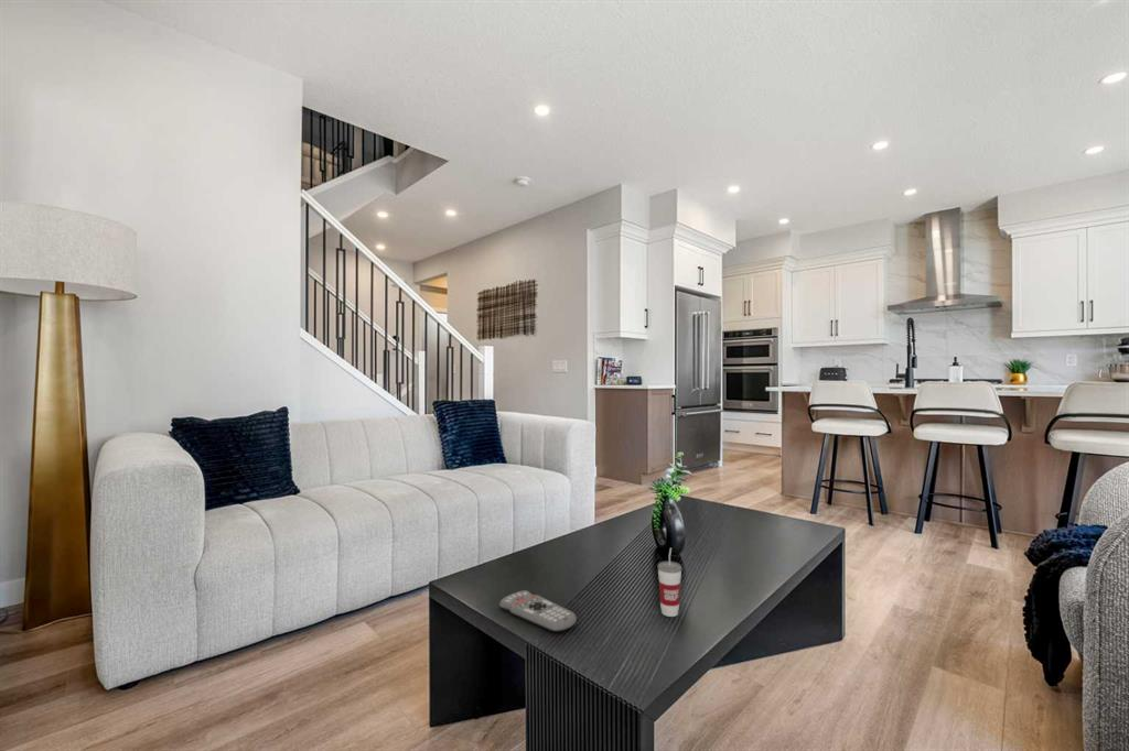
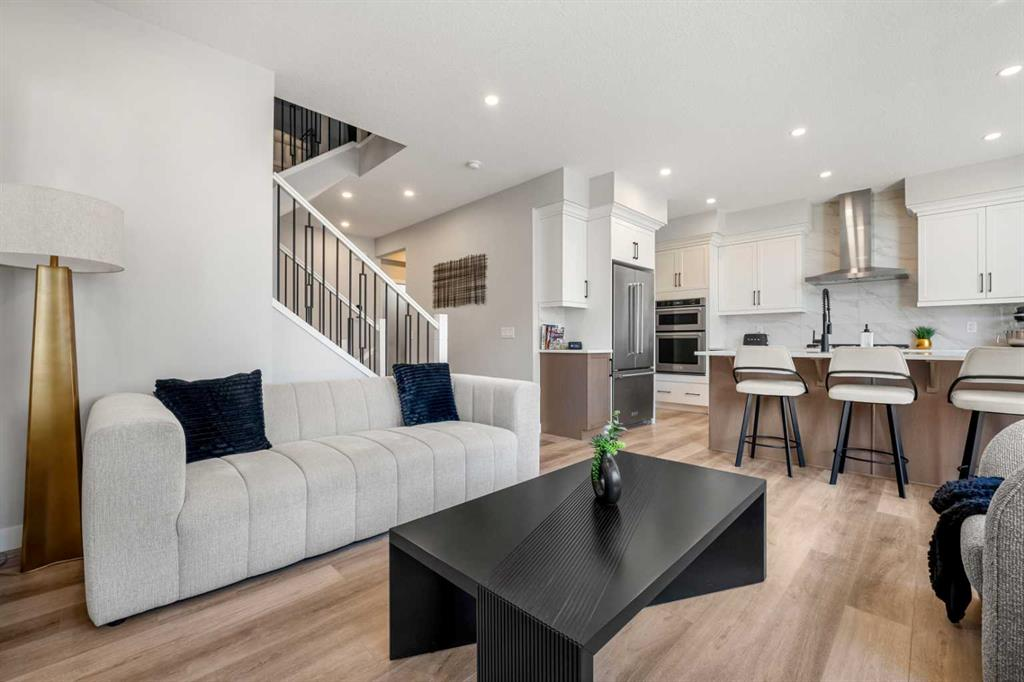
- remote control (538, 611)
- cup (669, 580)
